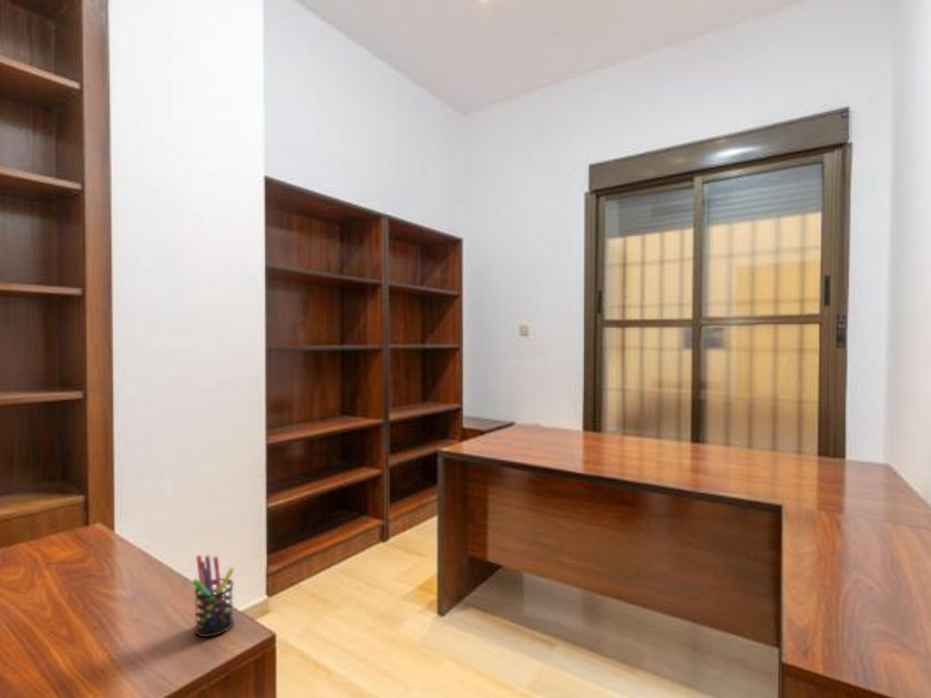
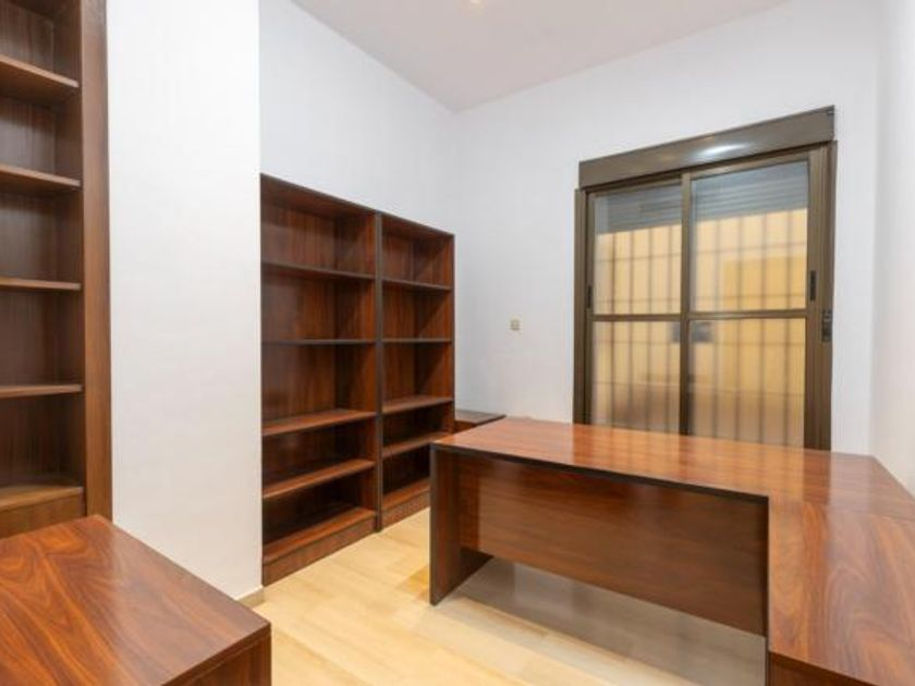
- pen holder (209, 593)
